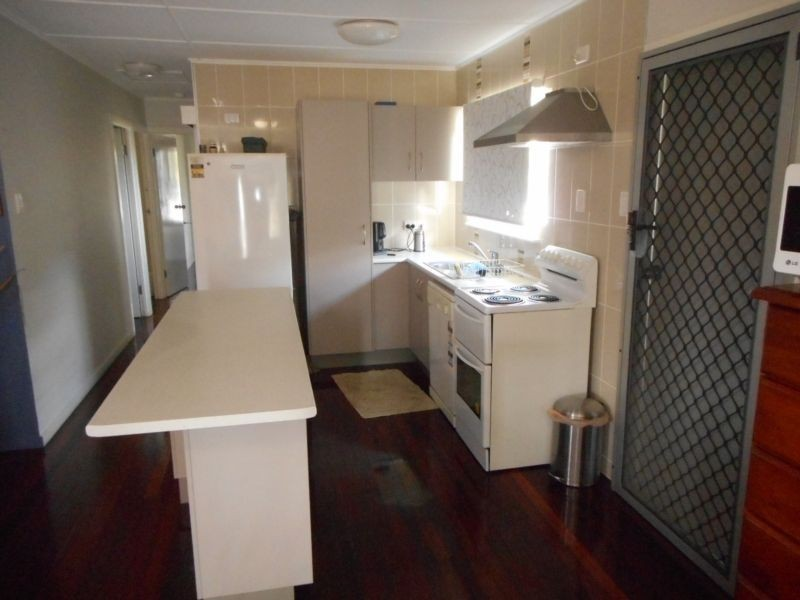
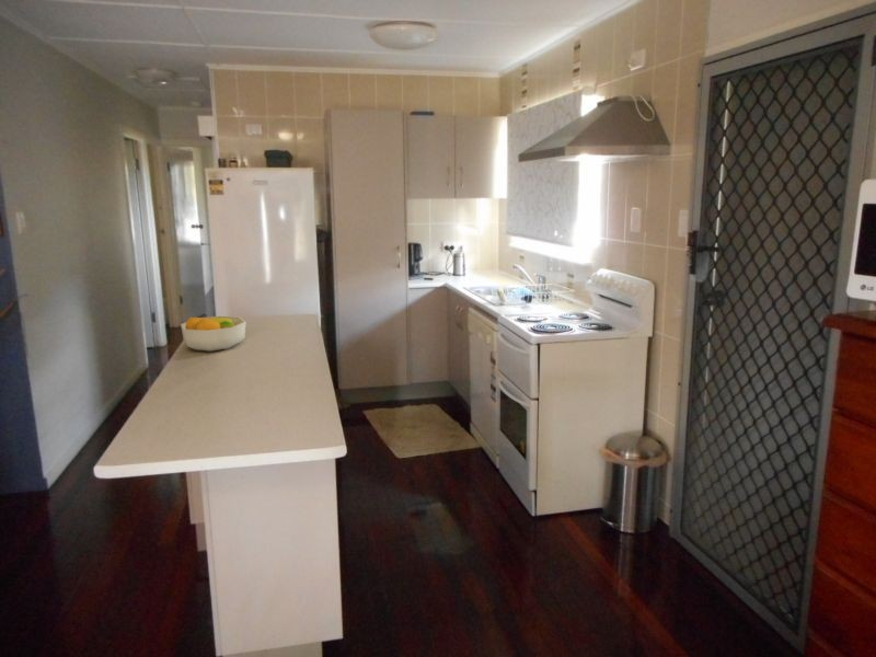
+ fruit bowl (214, 328)
